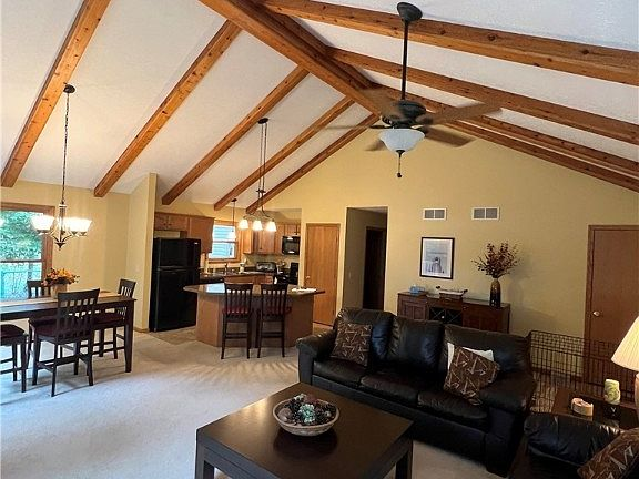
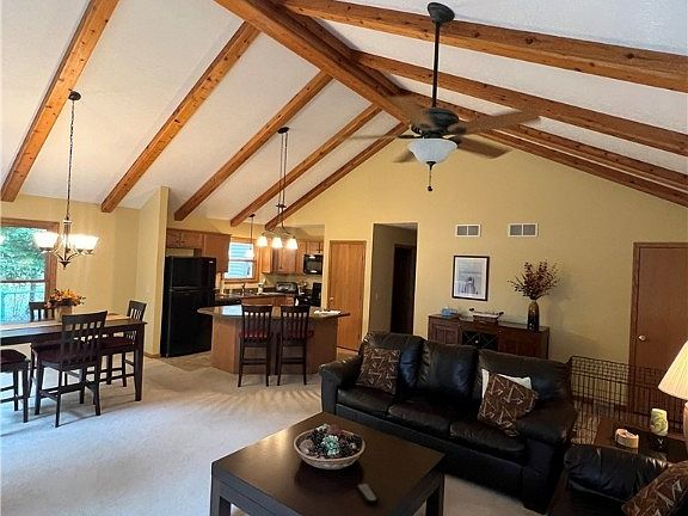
+ remote control (367, 493)
